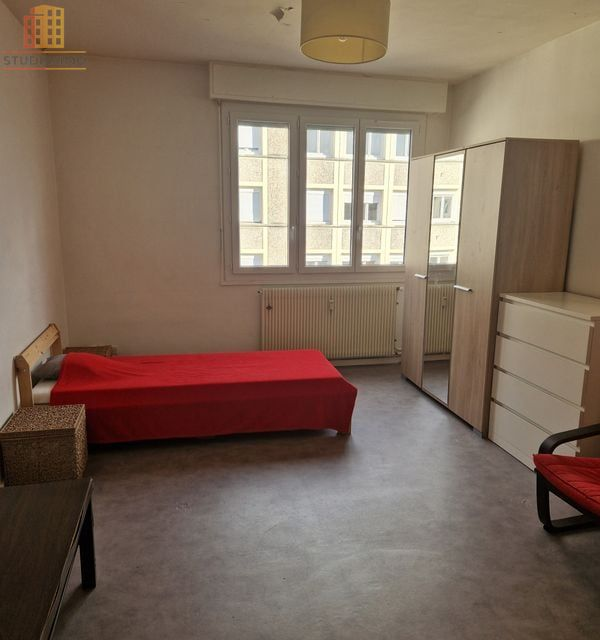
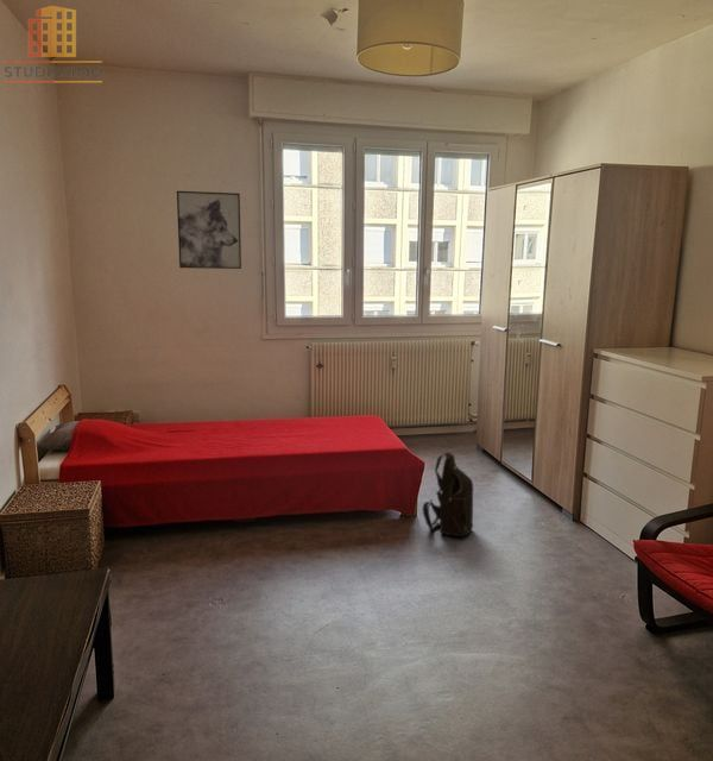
+ shoulder bag (450, 493)
+ wall art (209, 231)
